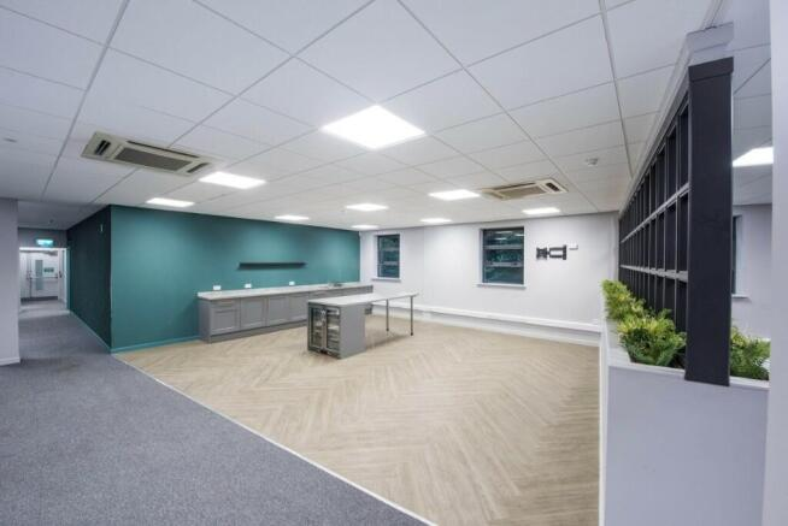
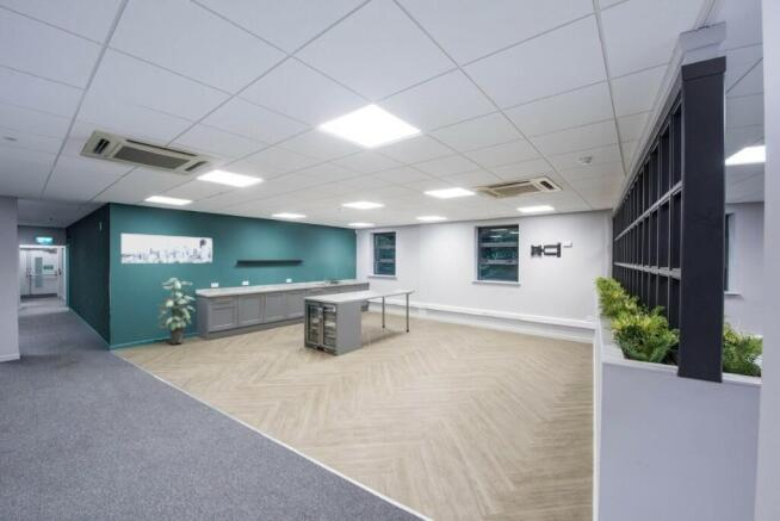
+ indoor plant (174, 310)
+ wall art (171, 249)
